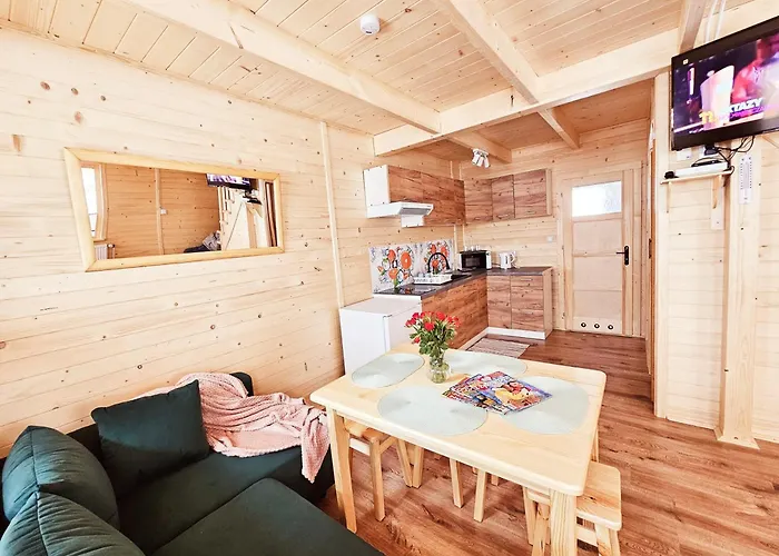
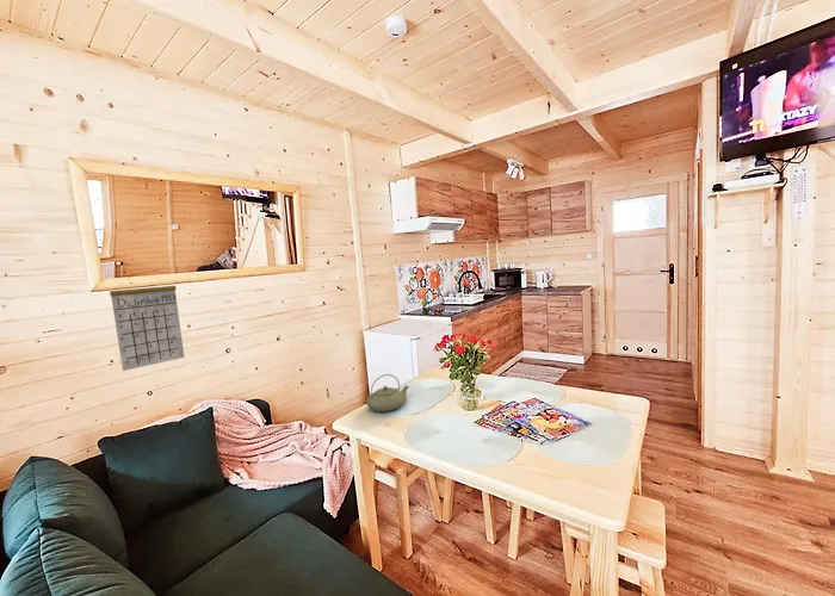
+ calendar (148, 317)
+ teapot (388, 390)
